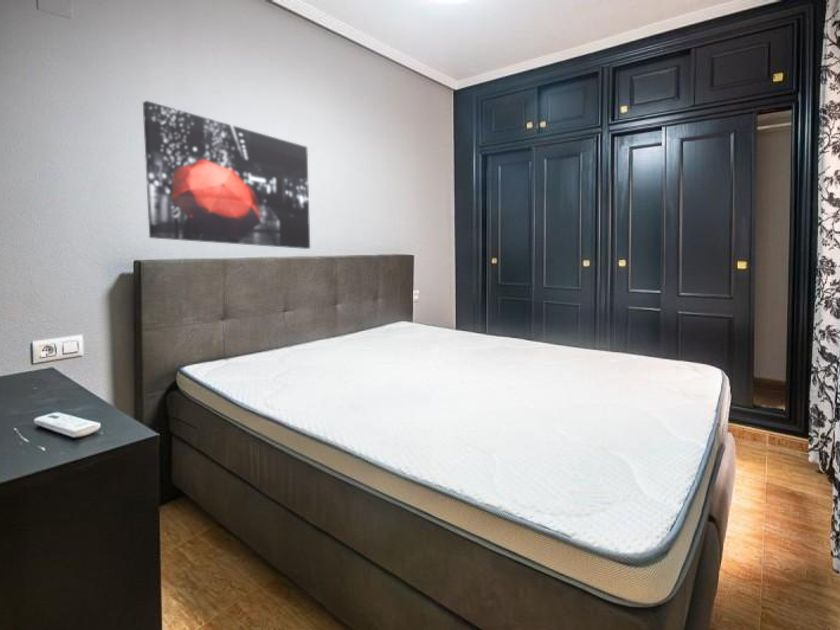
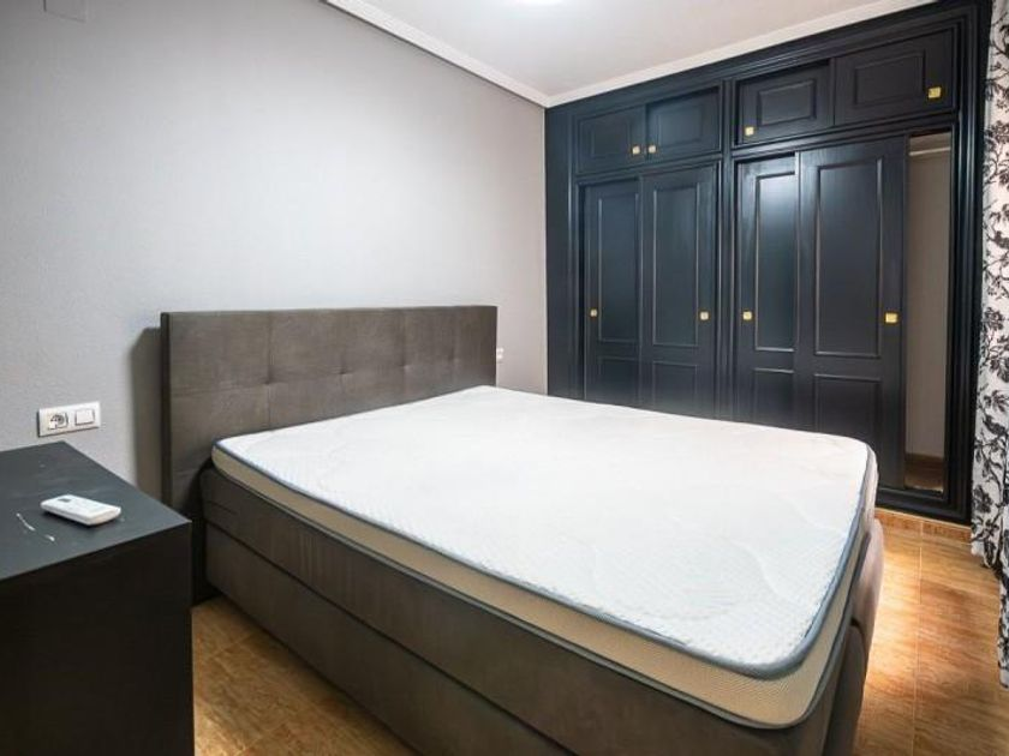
- wall art (238, 186)
